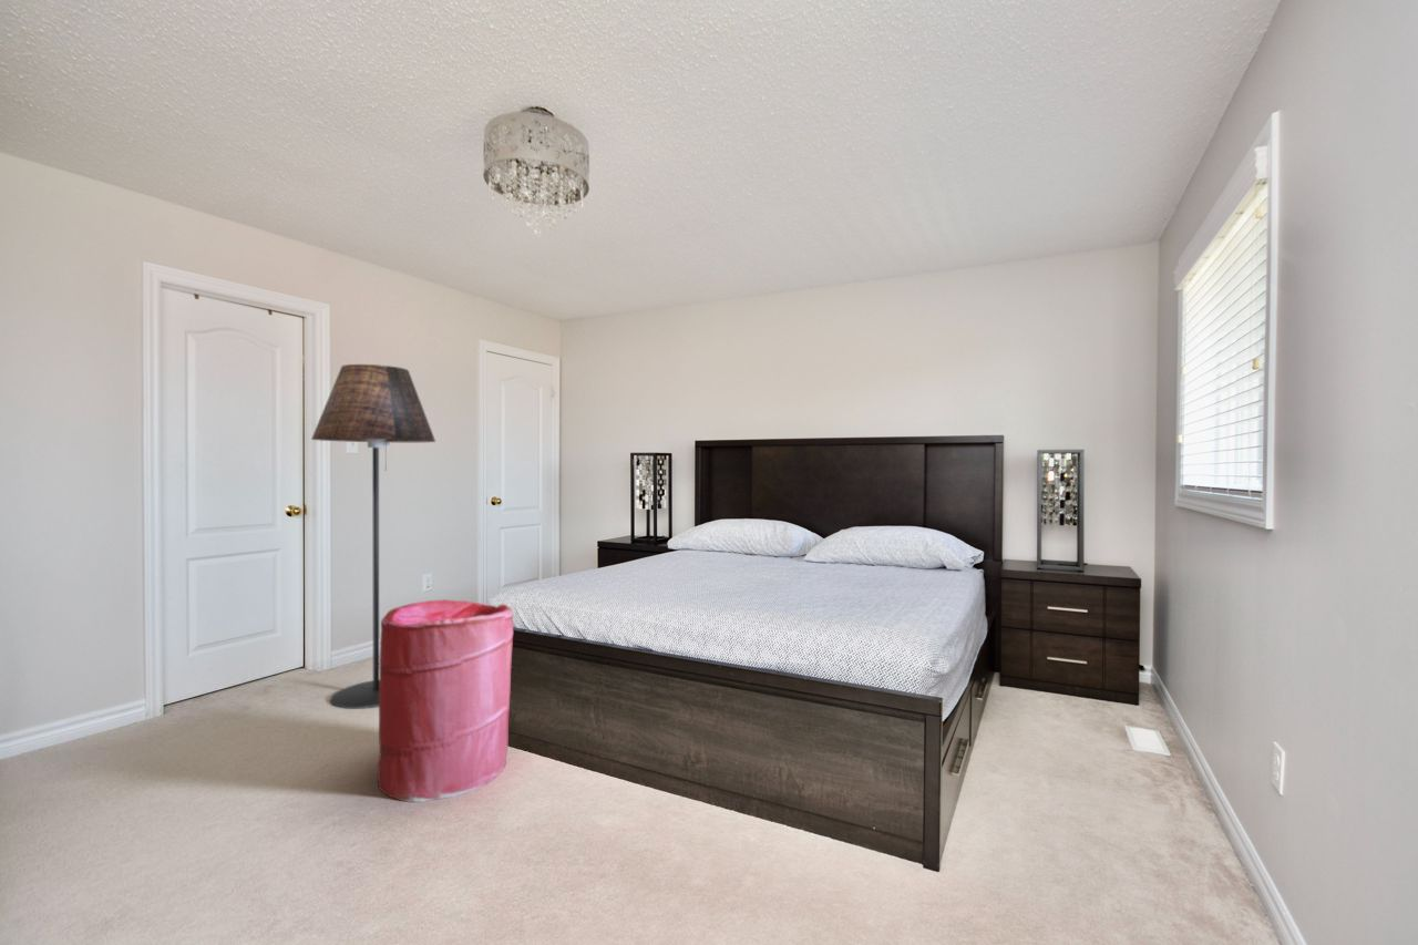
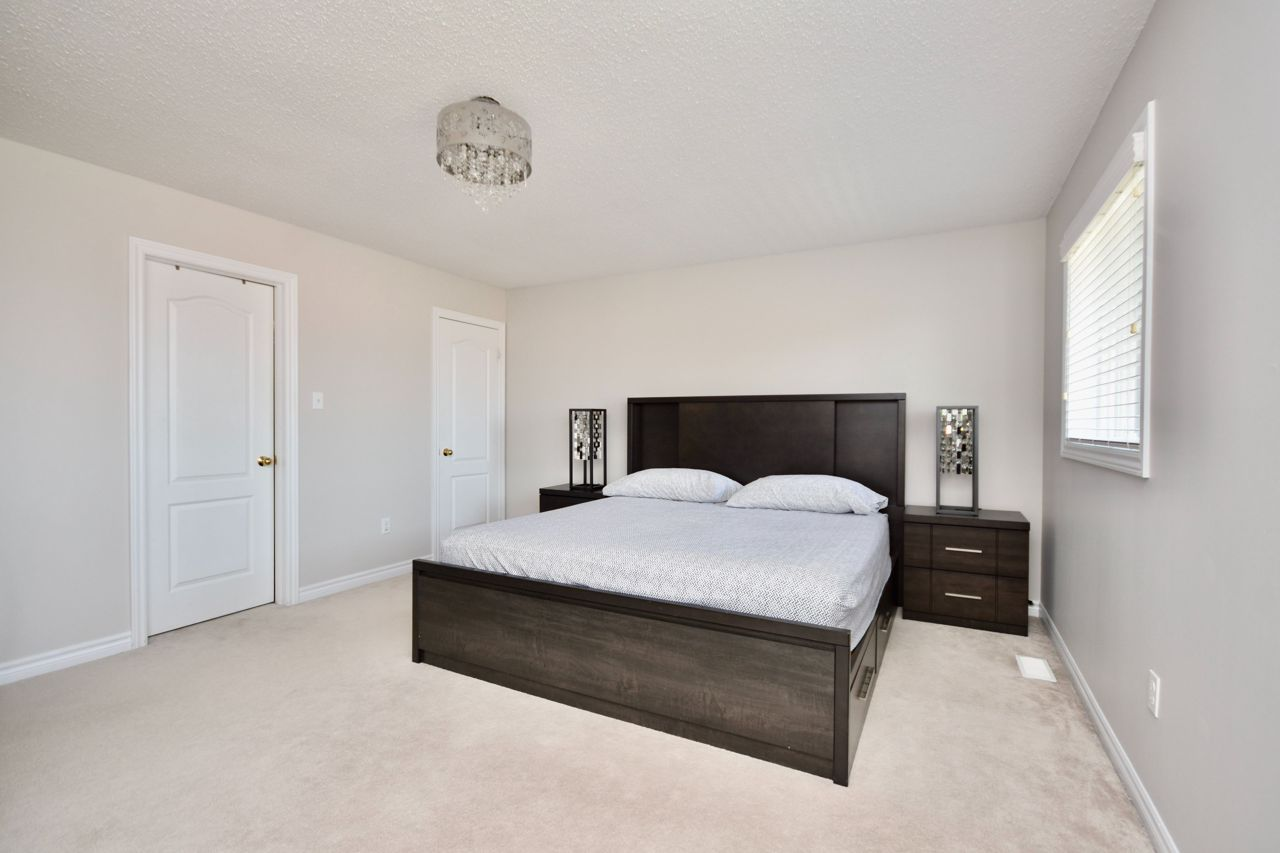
- laundry hamper (448, 687)
- floor lamp (376, 532)
